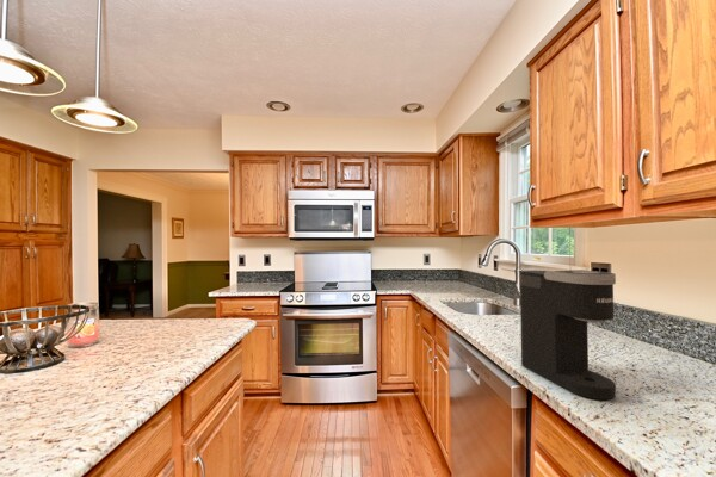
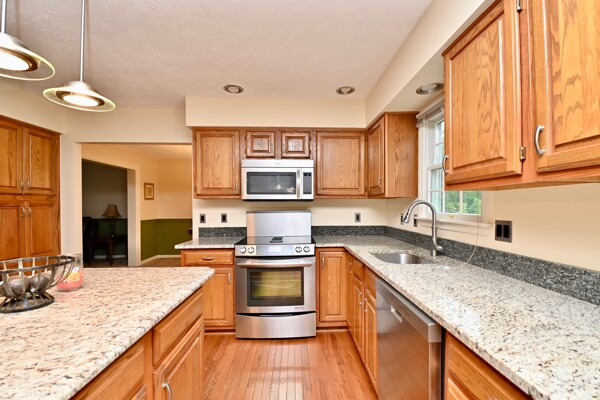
- coffee maker (562, 323)
